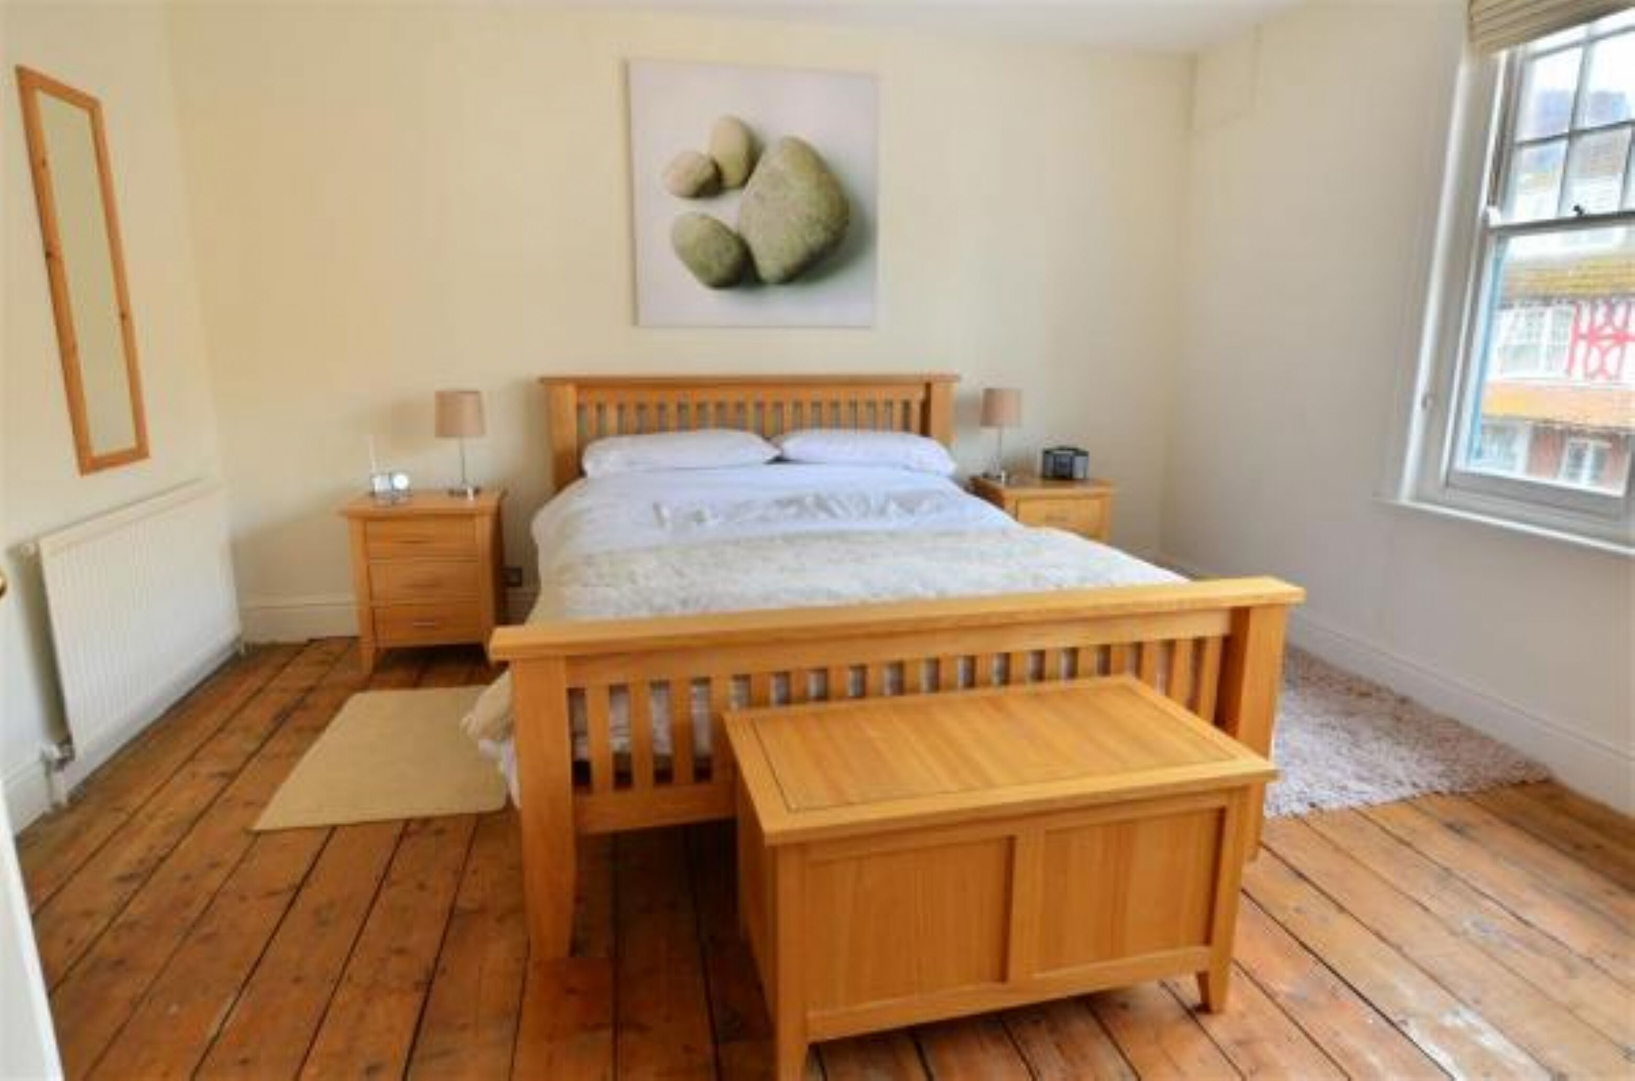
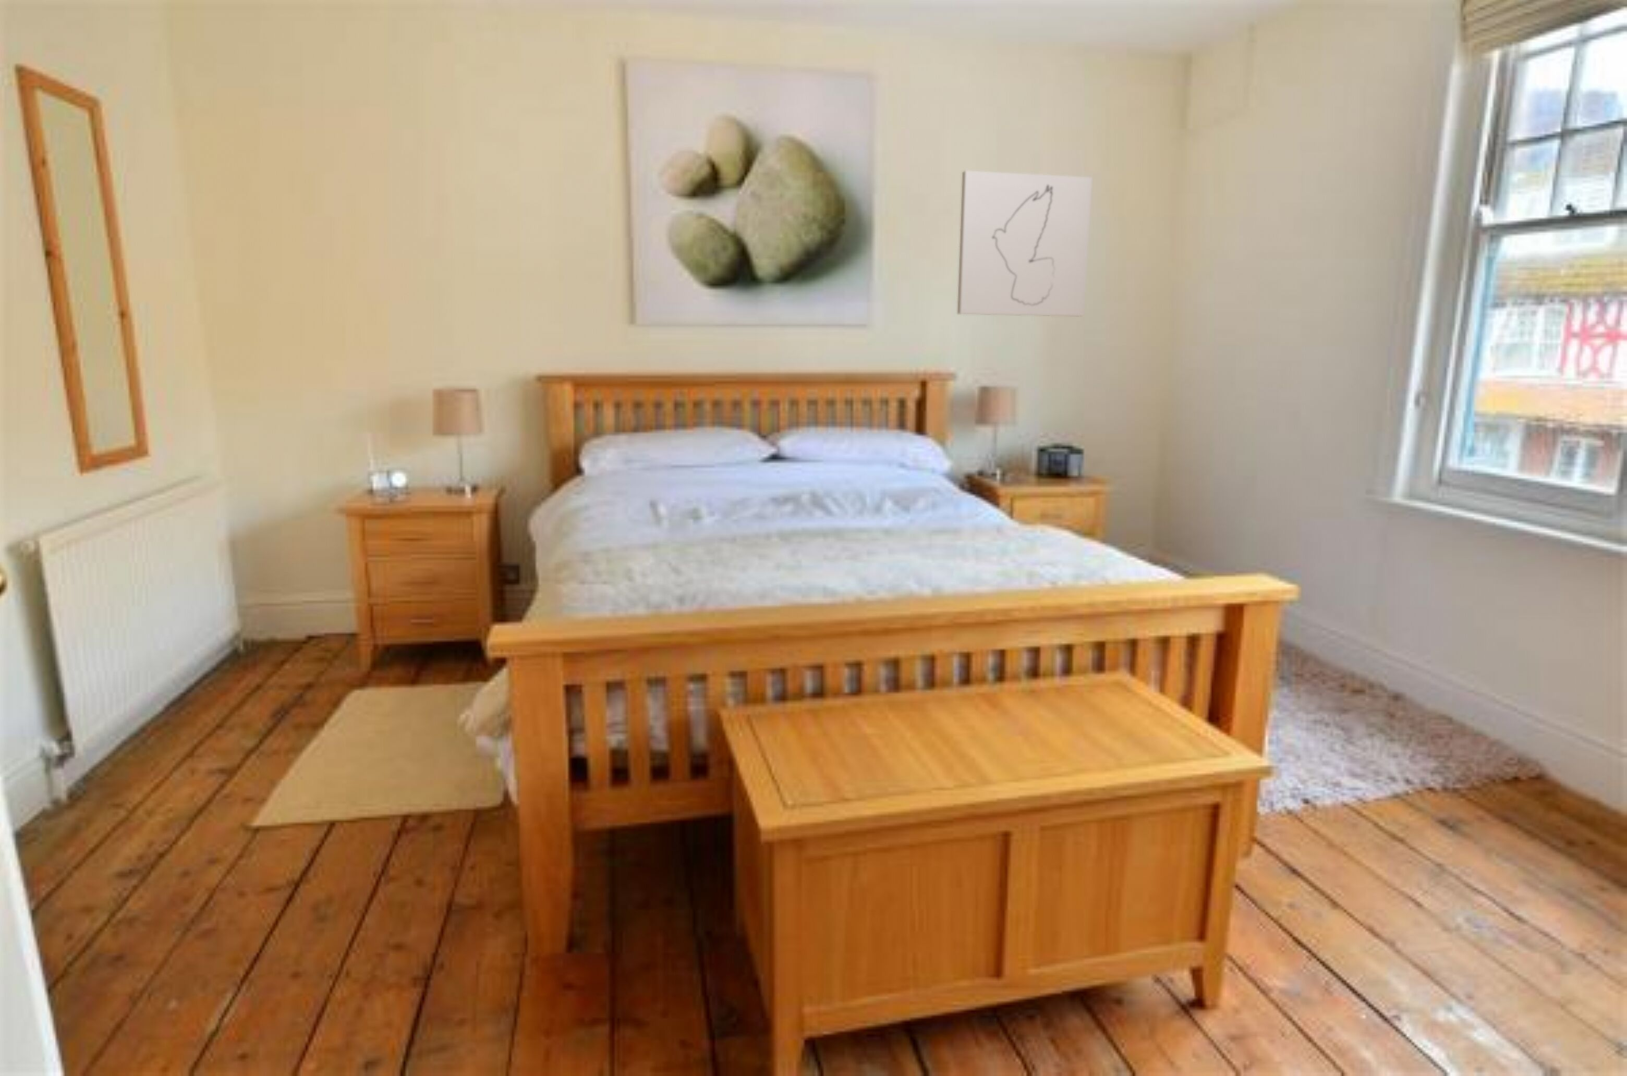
+ wall art (1024, 245)
